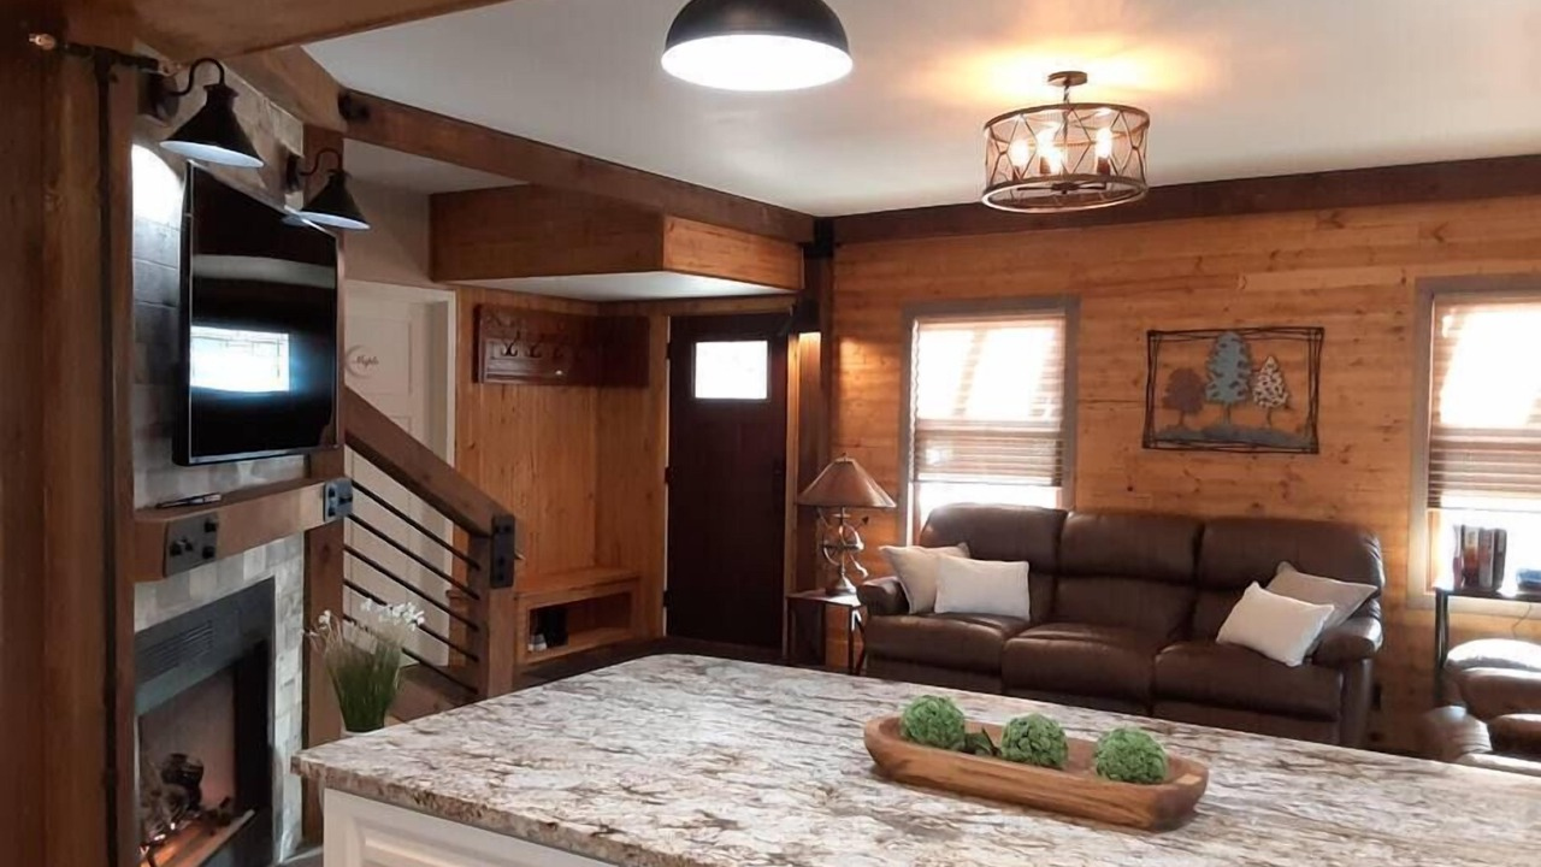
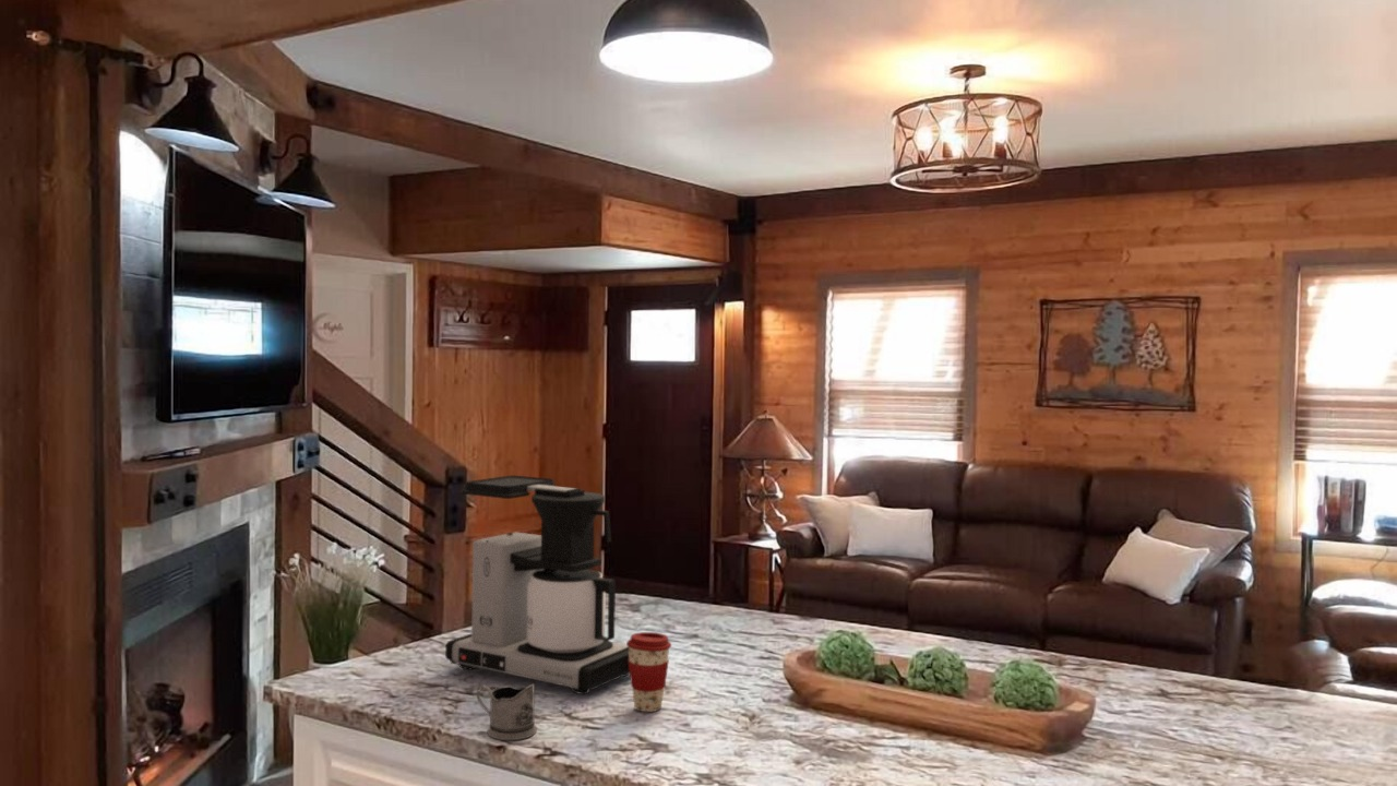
+ coffee maker (545, 577)
+ coffee cup (648, 671)
+ tea glass holder (504, 705)
